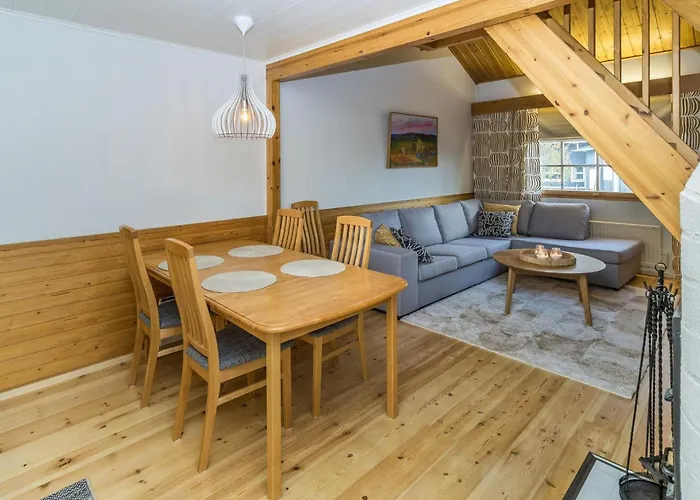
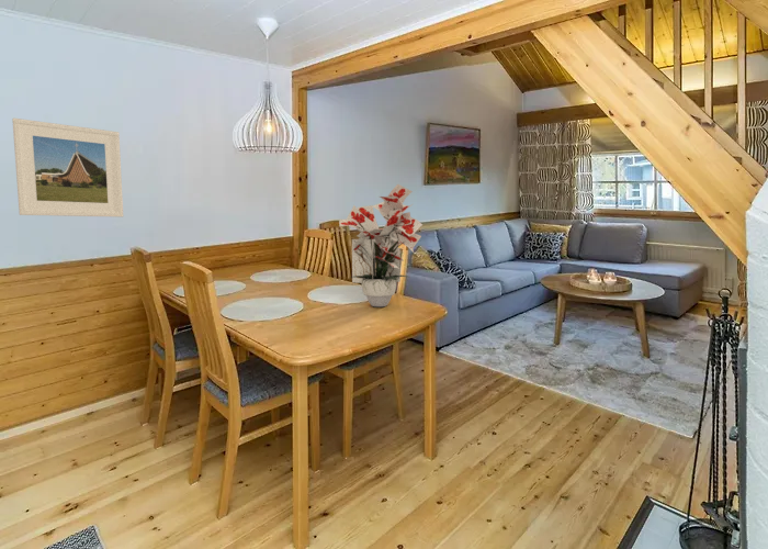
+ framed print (71, 170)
+ bouquet (381, 246)
